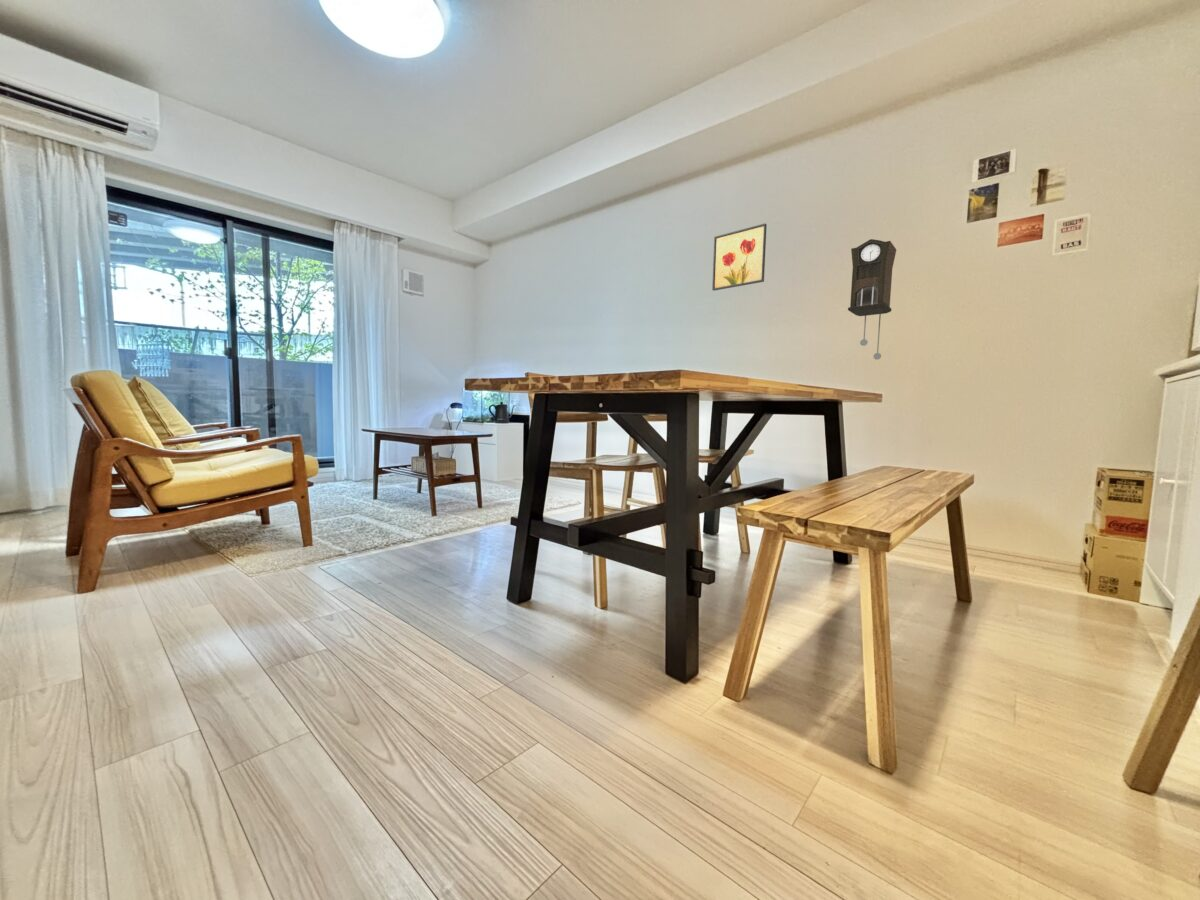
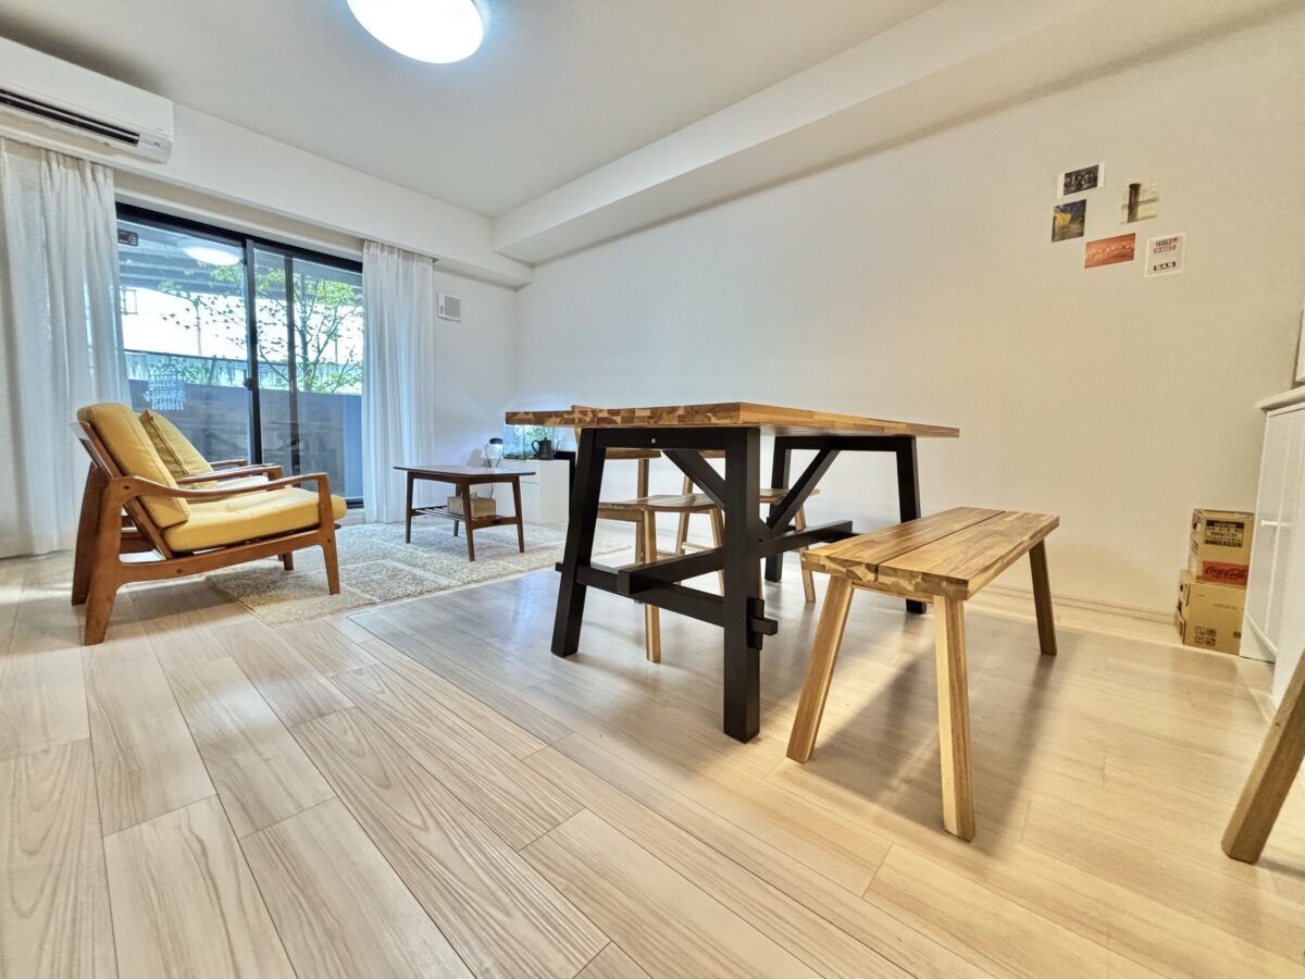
- wall art (738, 258)
- pendulum clock (870, 301)
